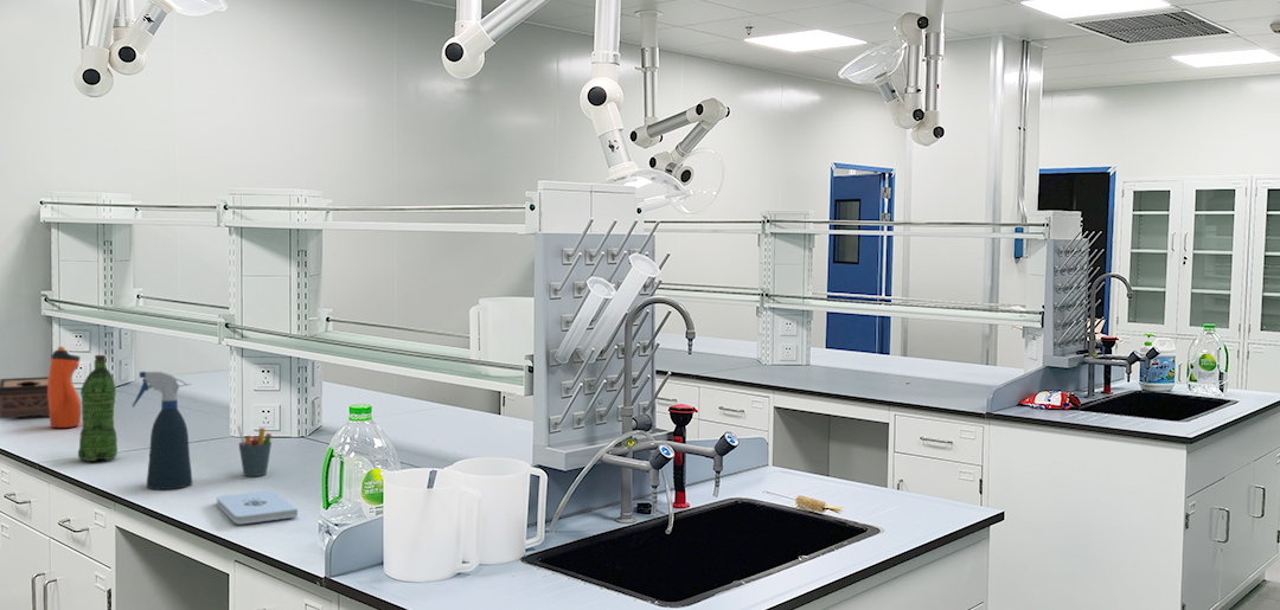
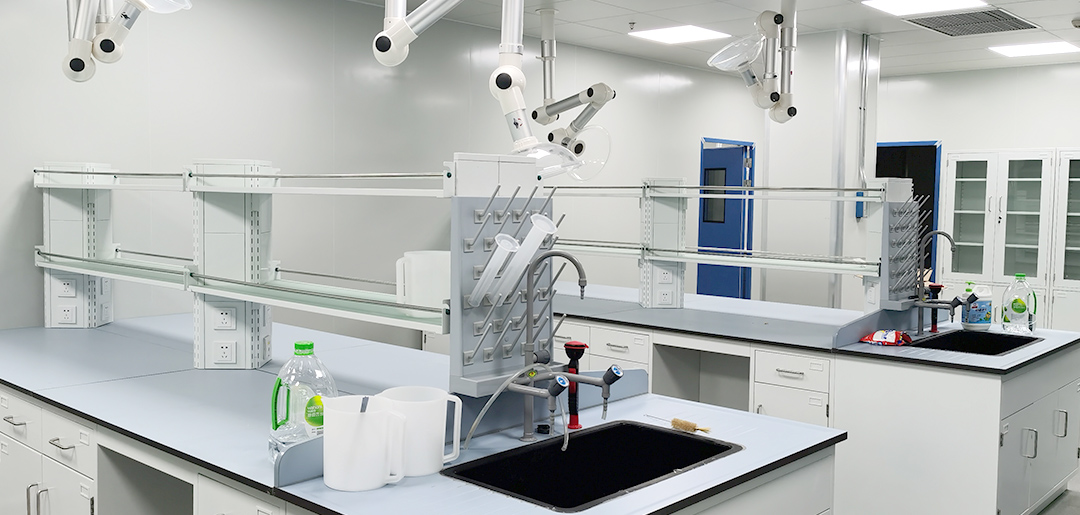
- notepad (255, 506)
- spray bottle (166, 428)
- tissue box (28, 397)
- water bottle (64, 386)
- plastic bottle (98, 407)
- pen holder (255, 449)
